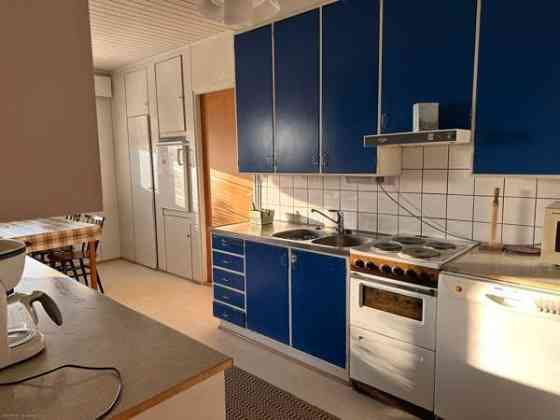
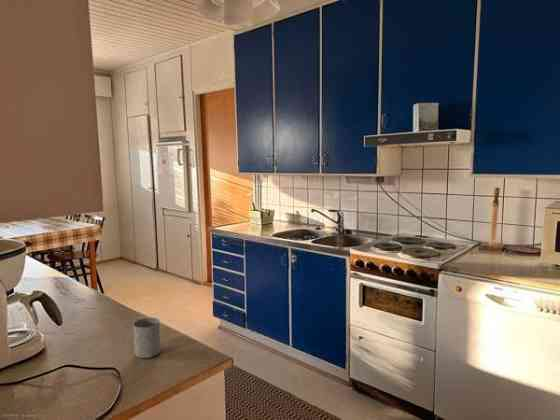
+ mug (145, 335)
